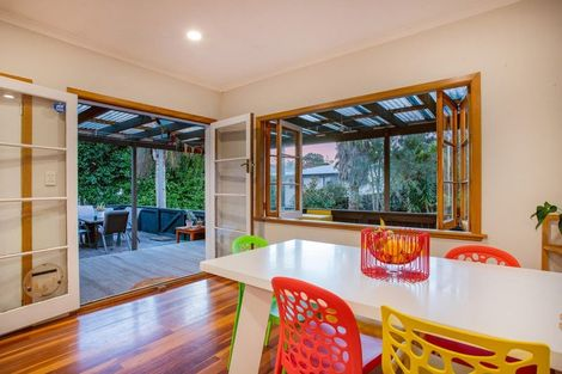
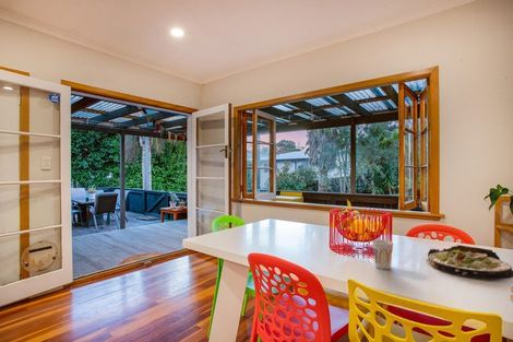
+ salad plate (467, 260)
+ cup (382, 253)
